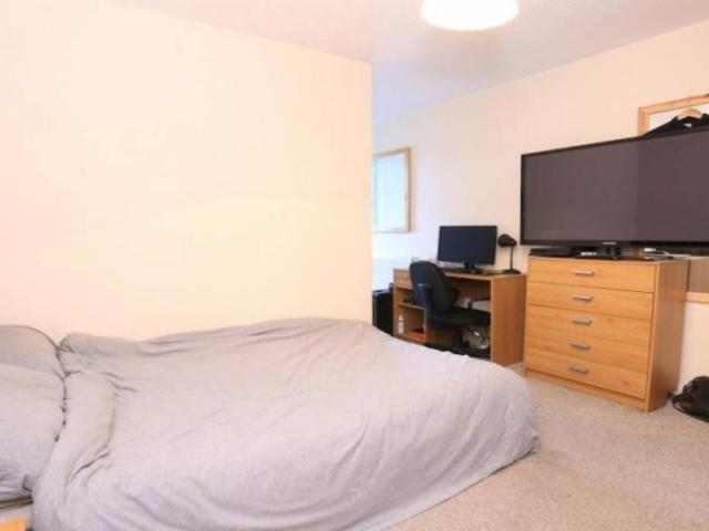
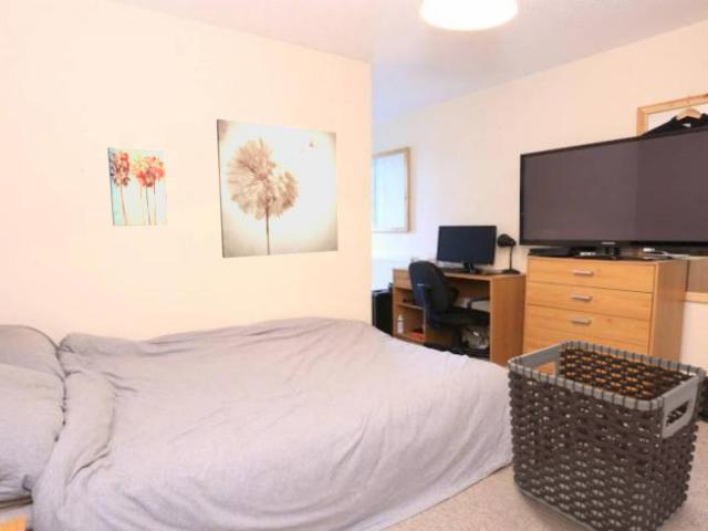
+ wall art (138, 187)
+ wall art (282, 190)
+ clothes hamper (600, 429)
